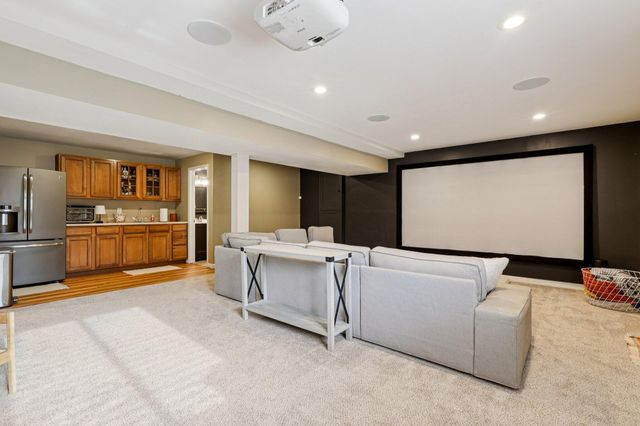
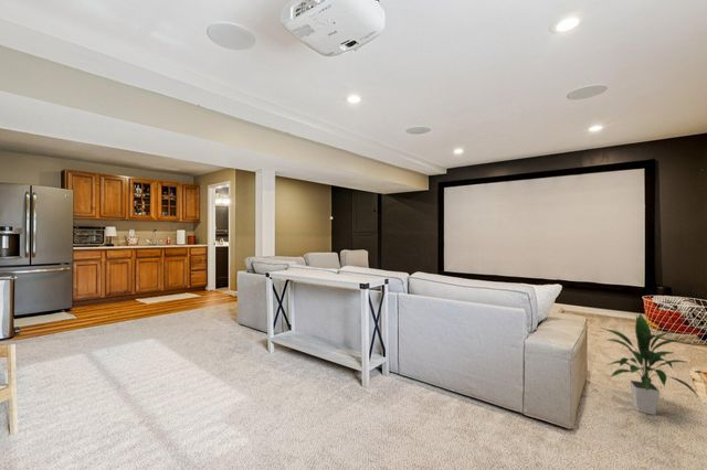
+ indoor plant (648, 364)
